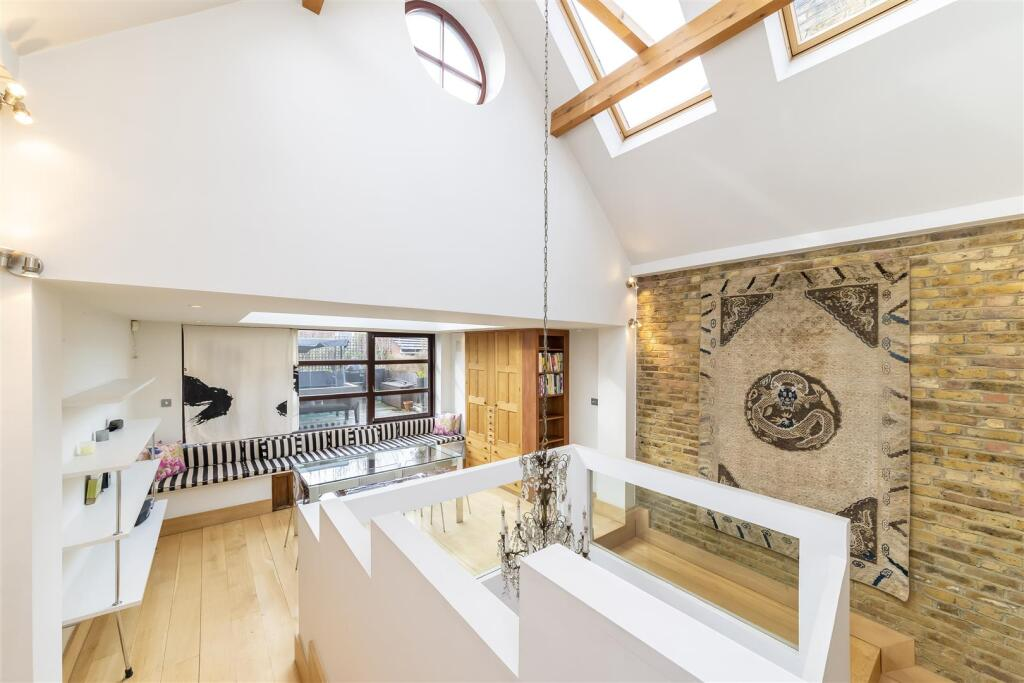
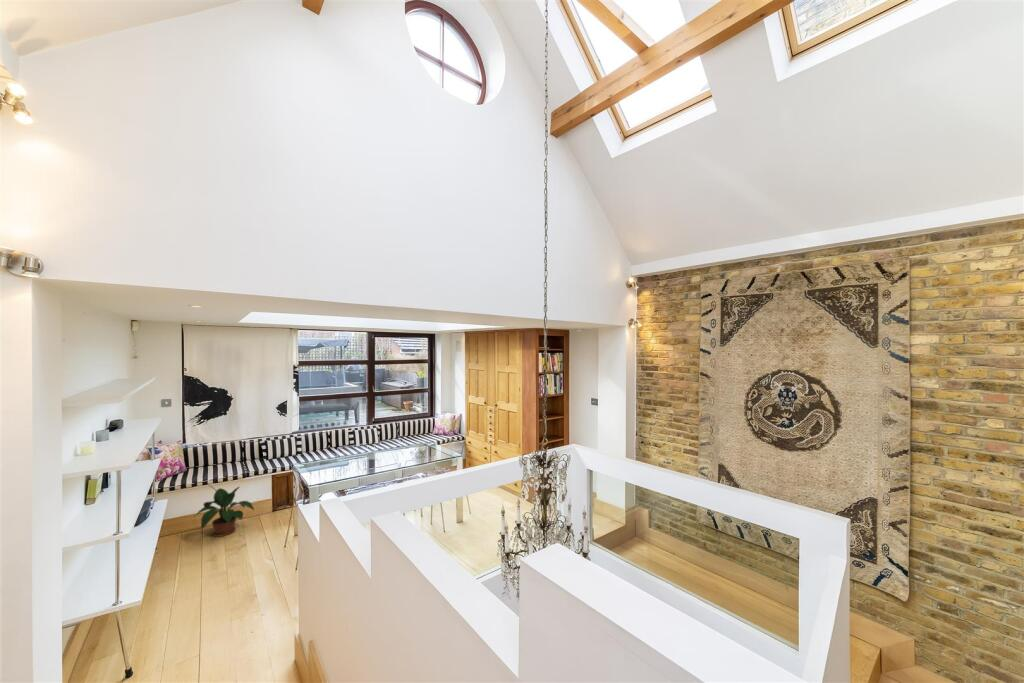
+ potted plant (223, 506)
